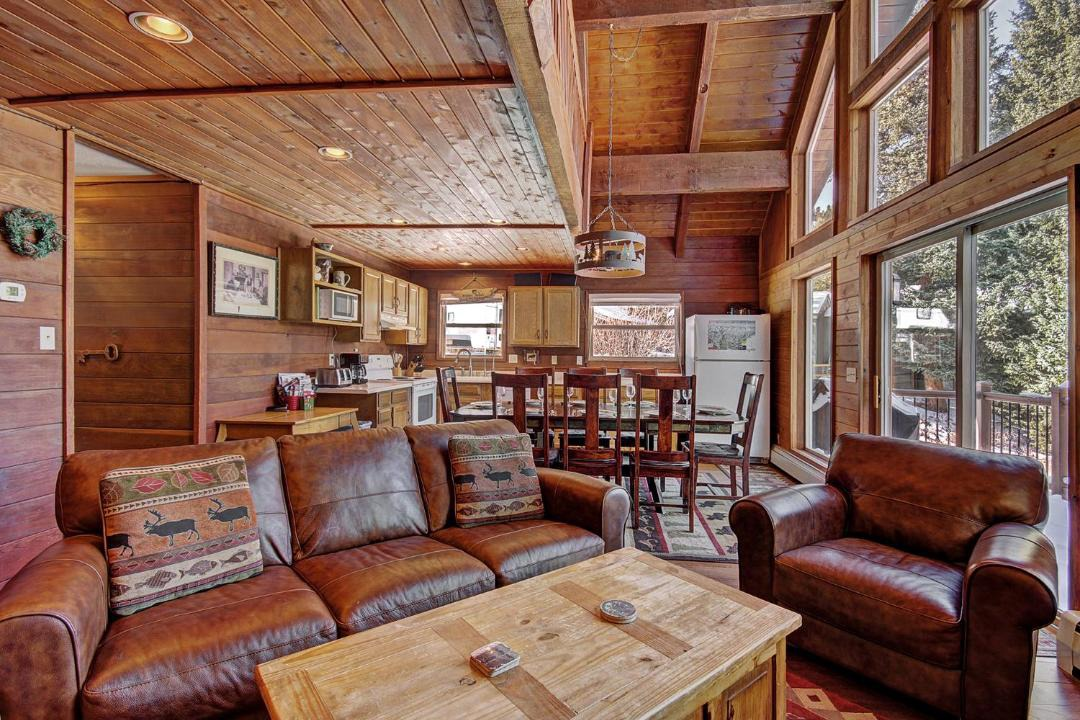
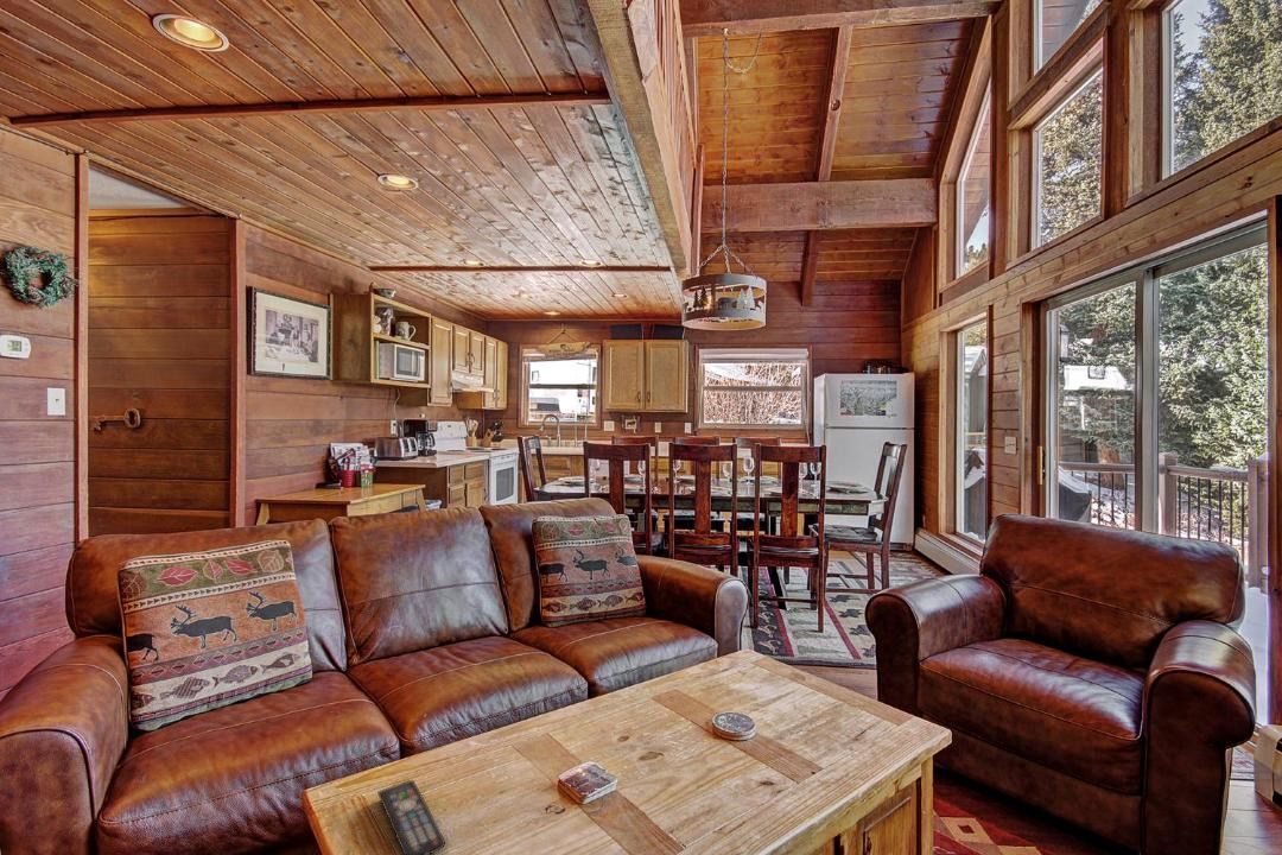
+ remote control (408, 816)
